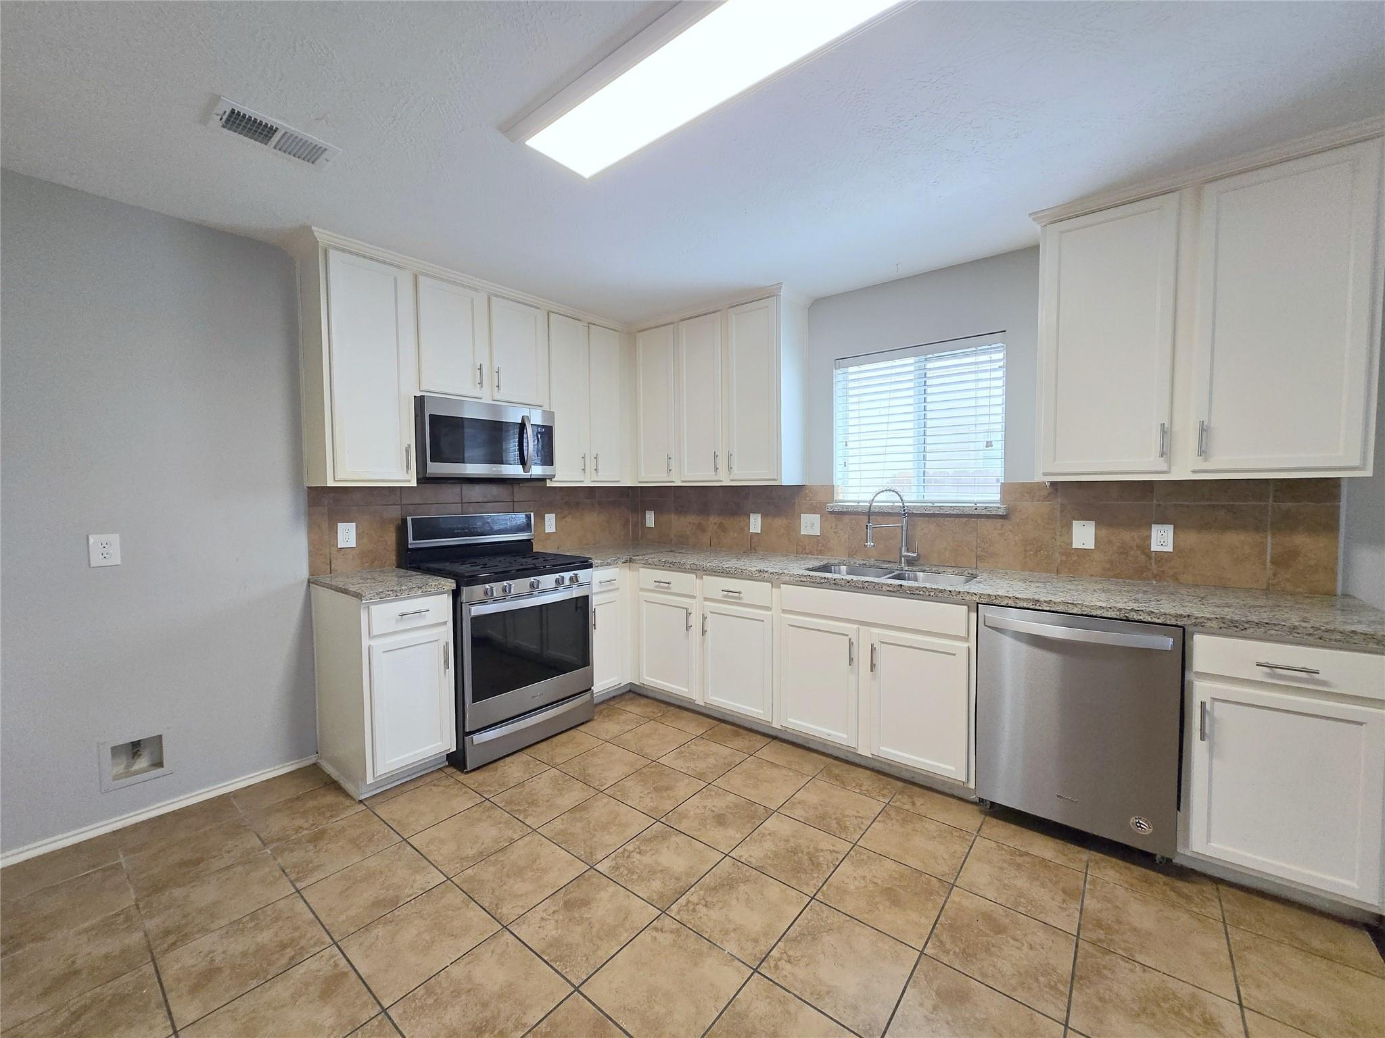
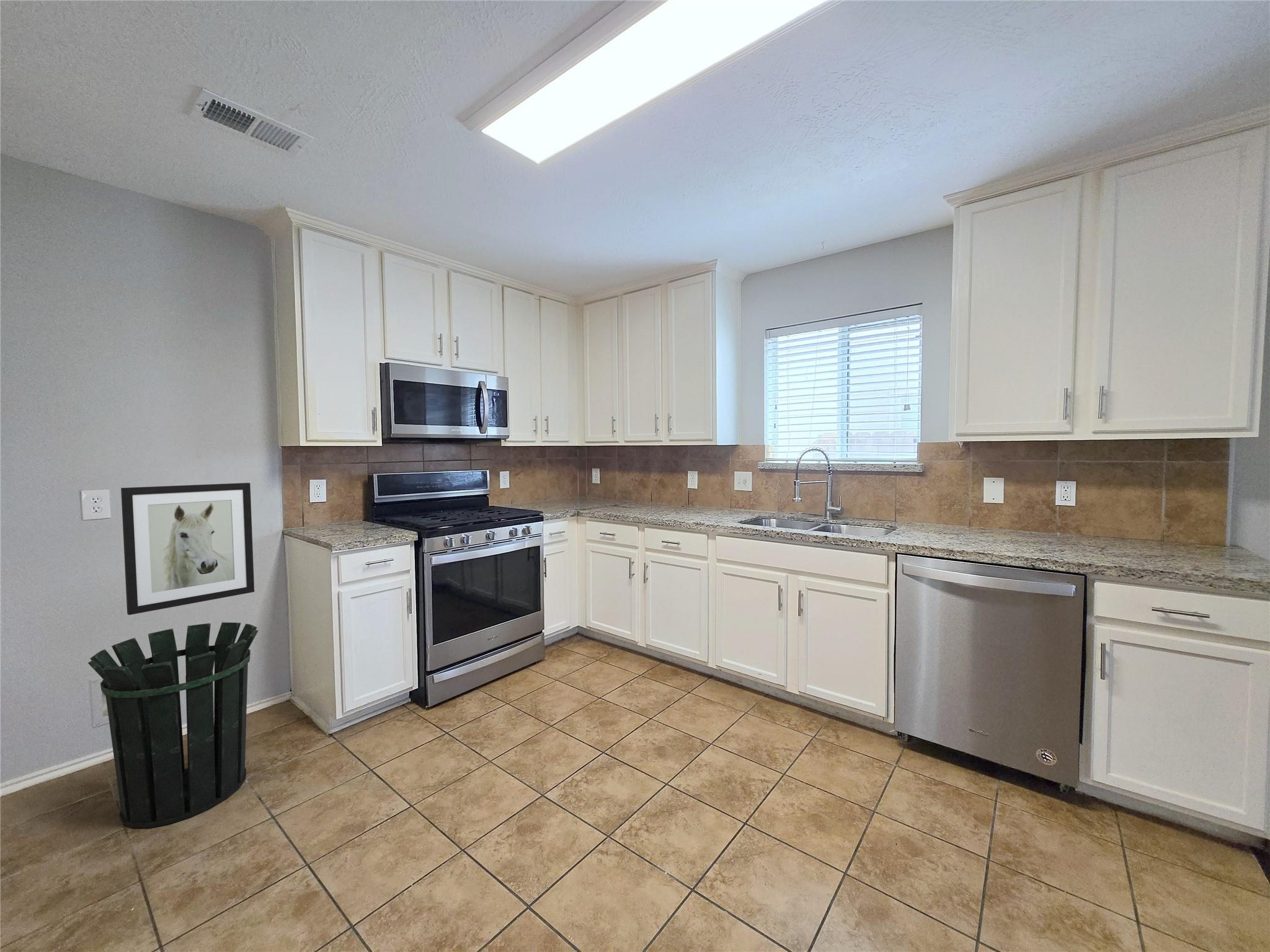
+ wall art (192, 544)
+ waste bin (181, 718)
